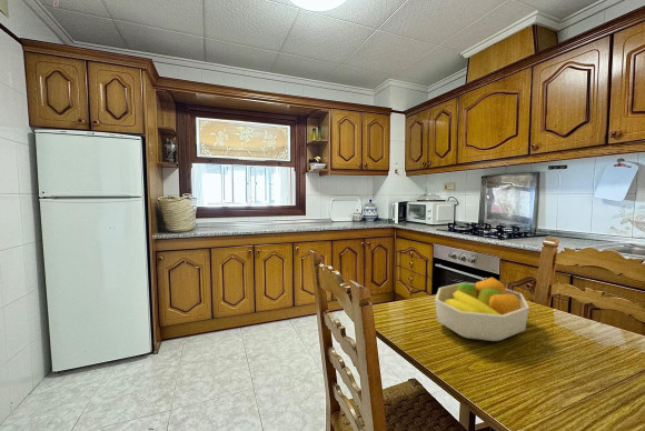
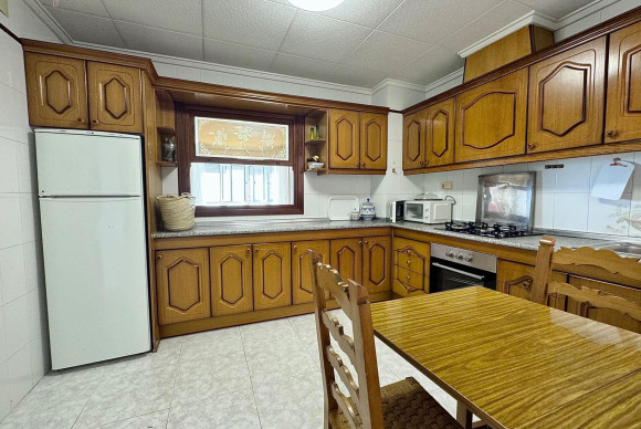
- fruit bowl (479, 304)
